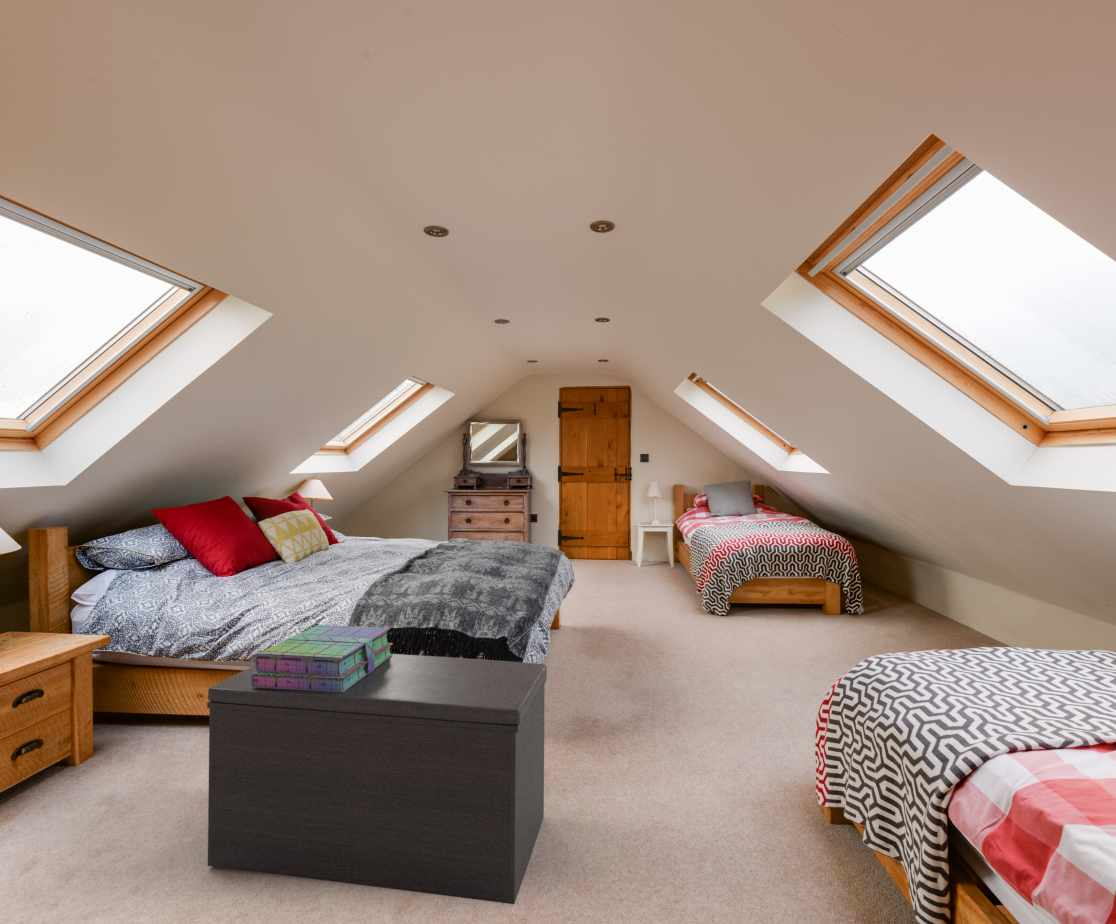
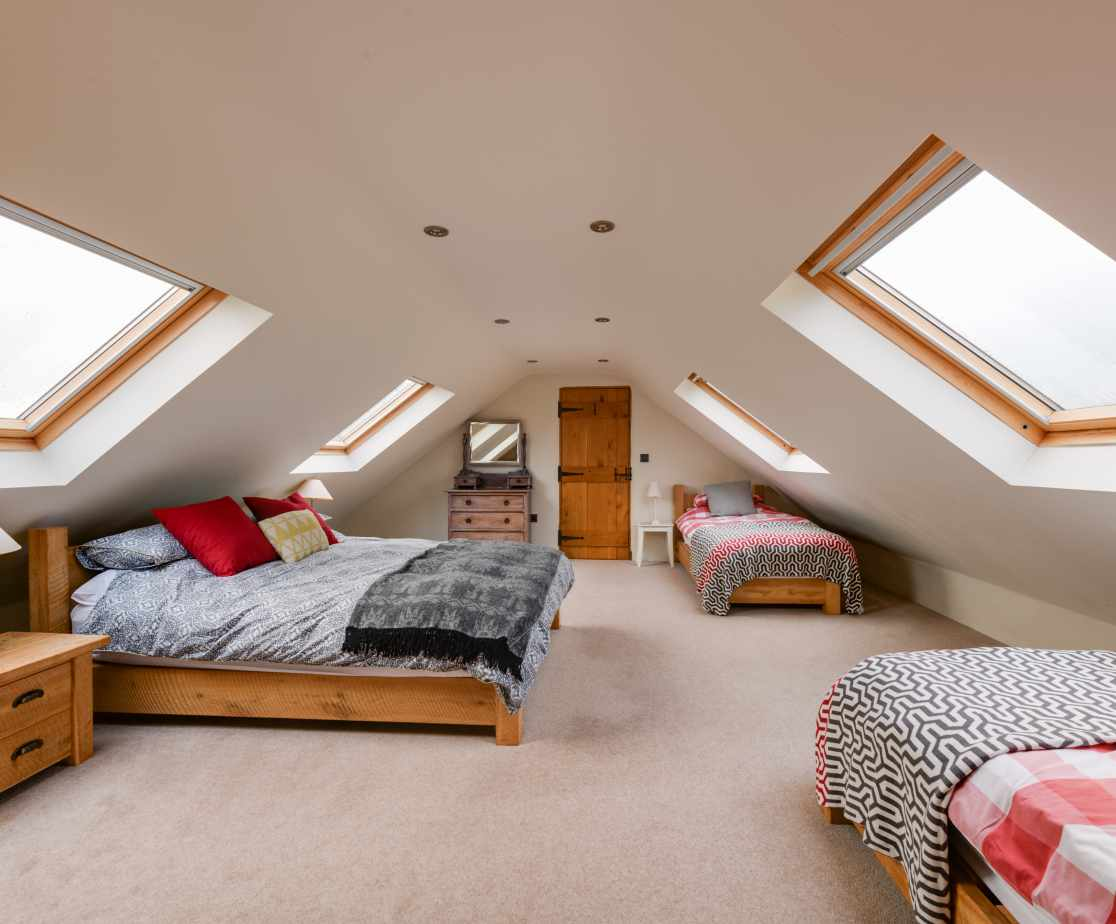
- stack of books (327, 654)
- bench (387, 756)
